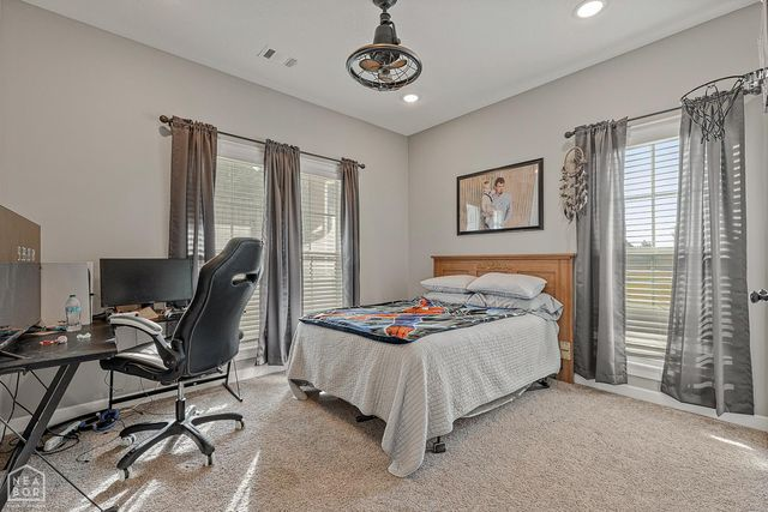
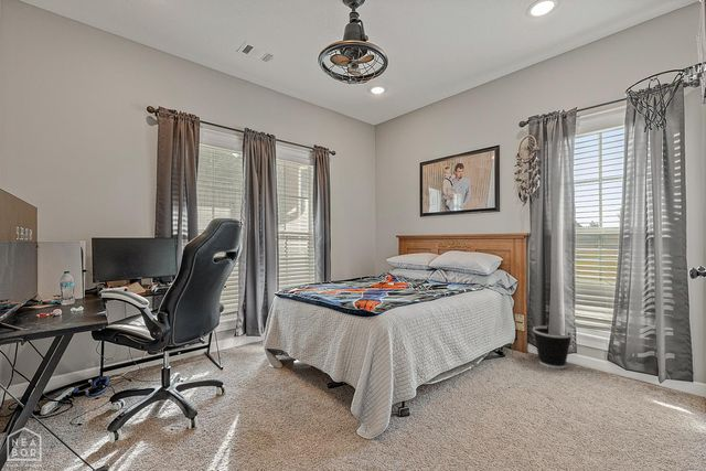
+ wastebasket (552, 347)
